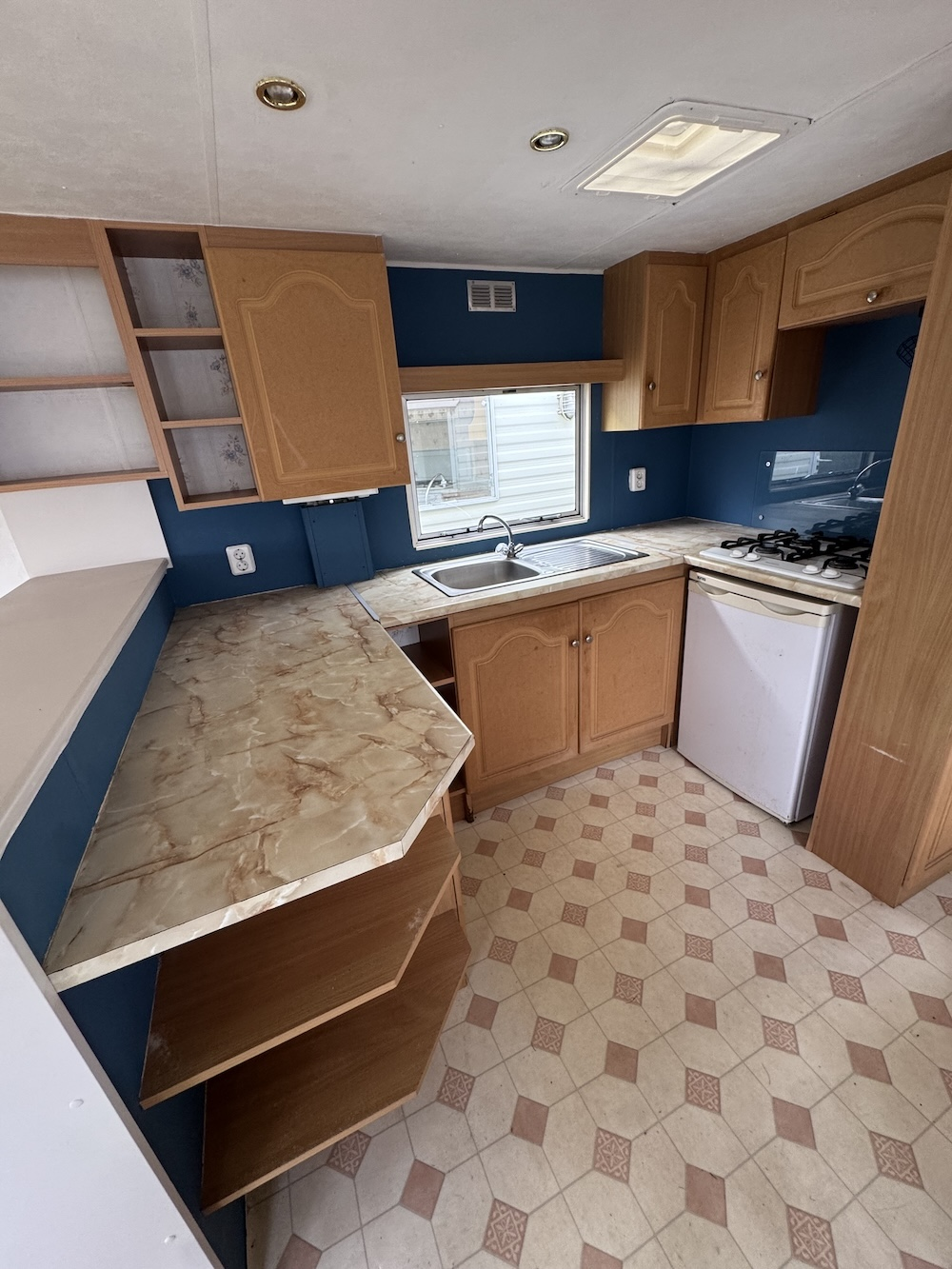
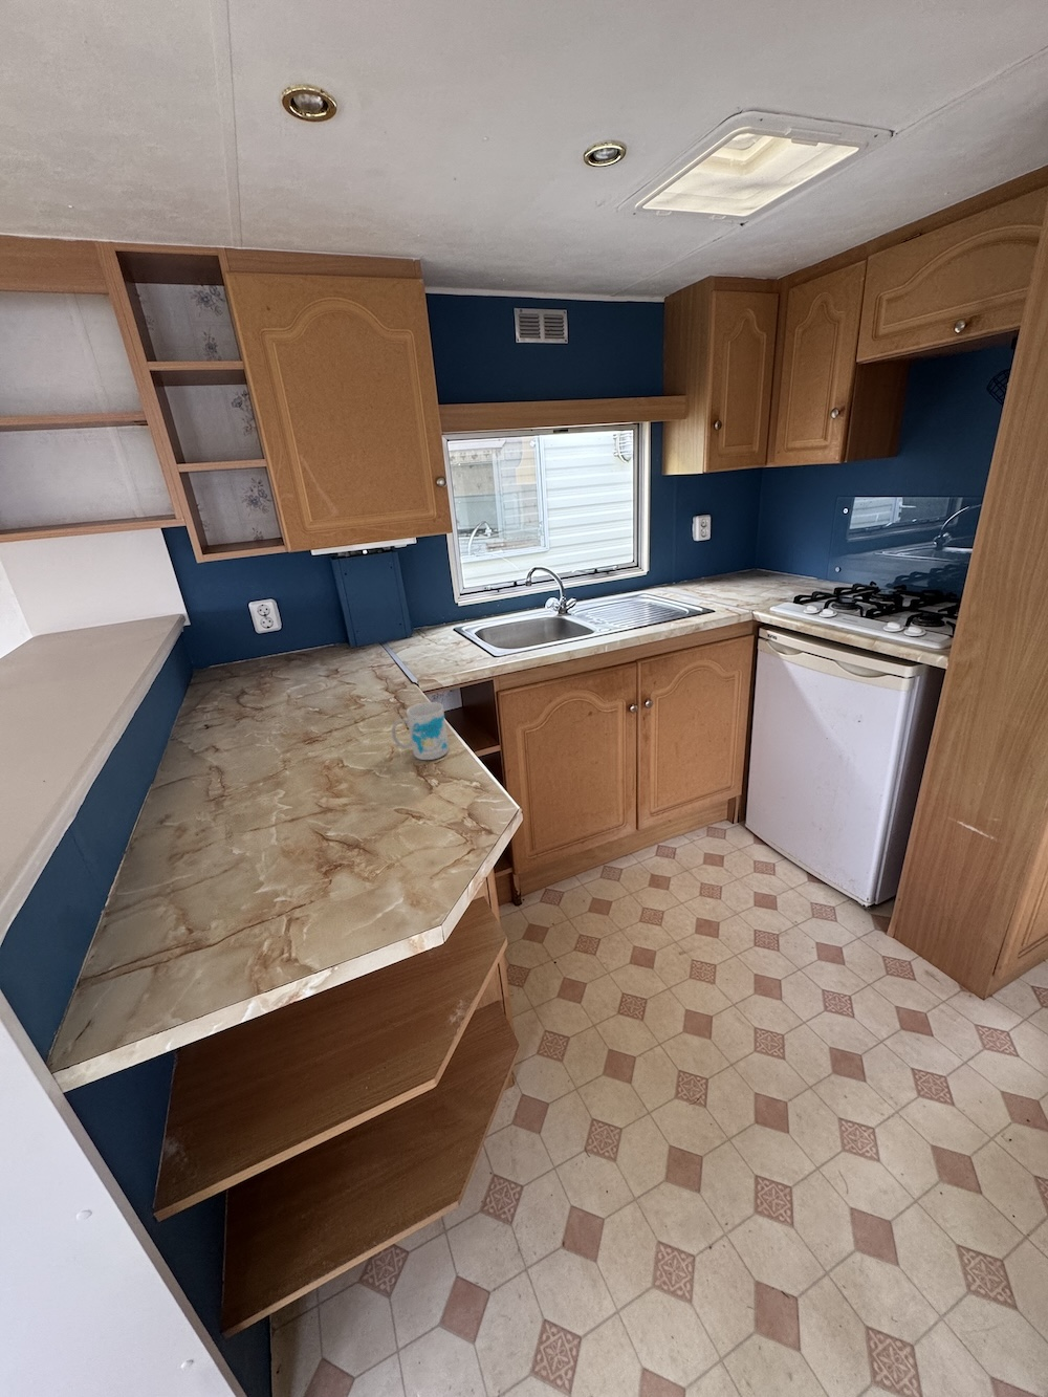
+ mug (419, 731)
